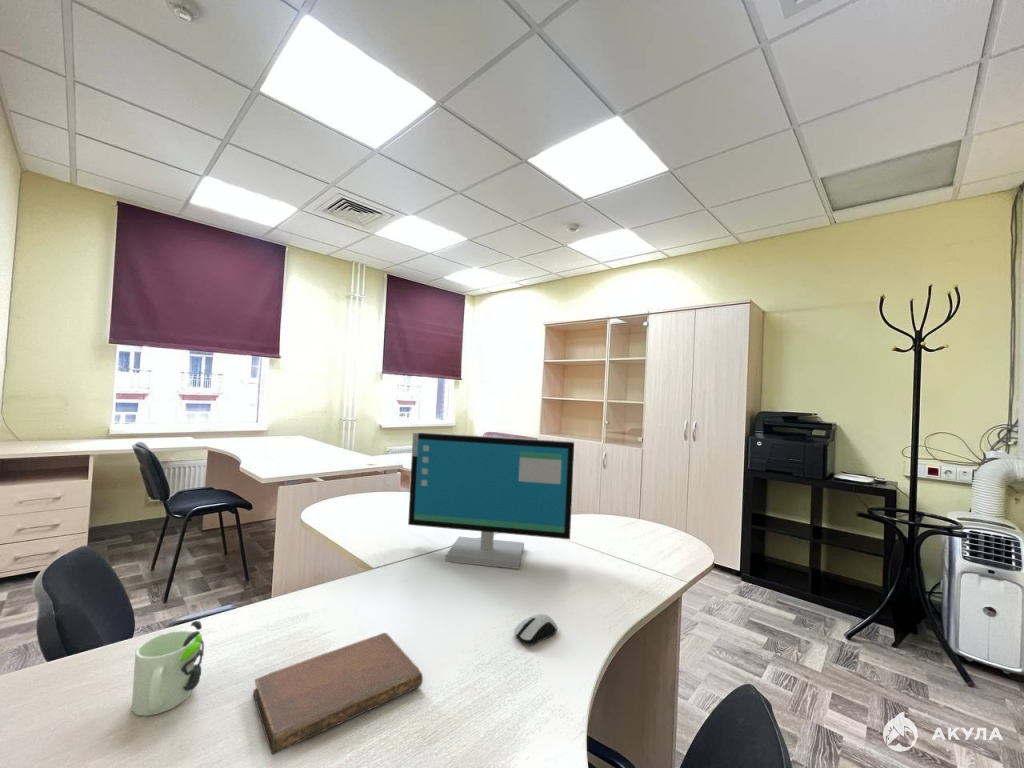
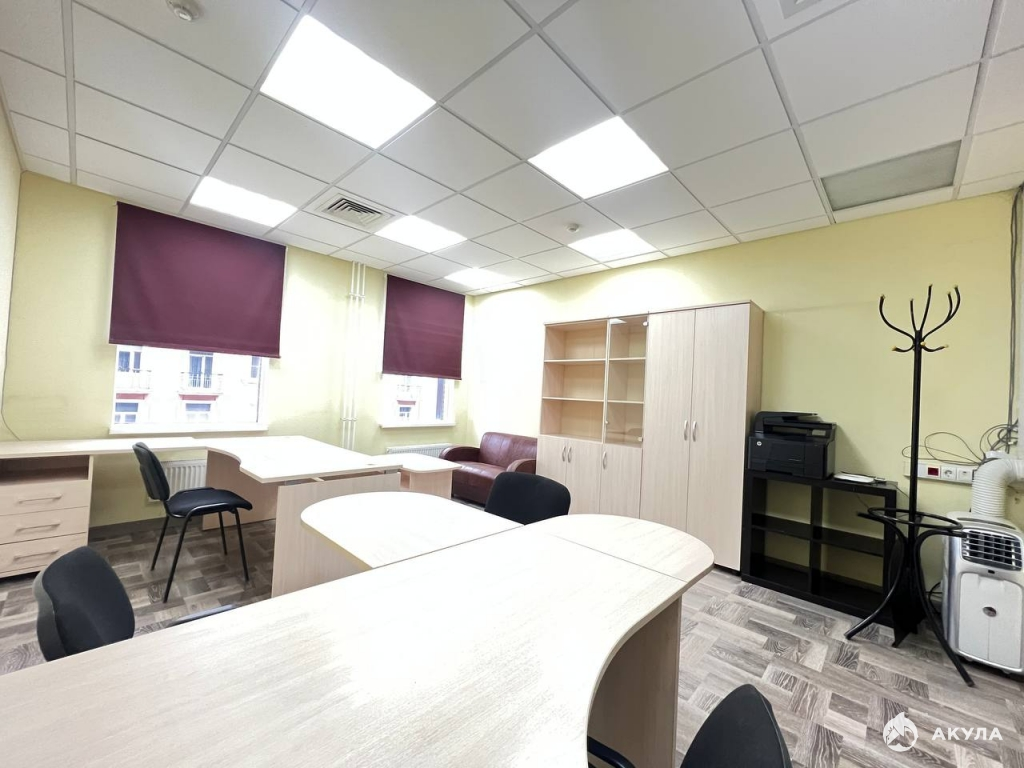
- notebook (339, 682)
- computer monitor (489, 495)
- computer mouse (536, 625)
- mug (167, 669)
